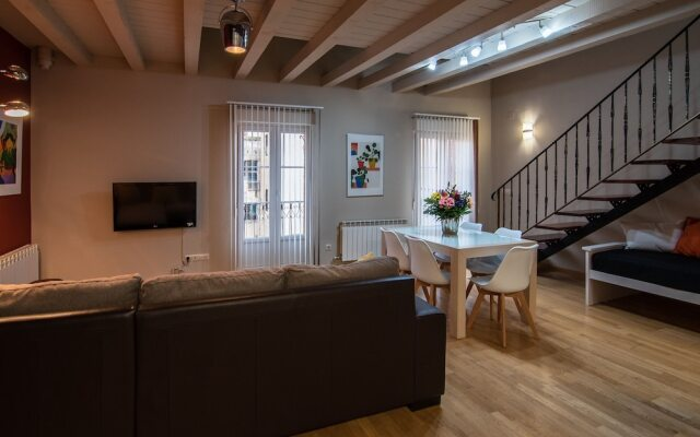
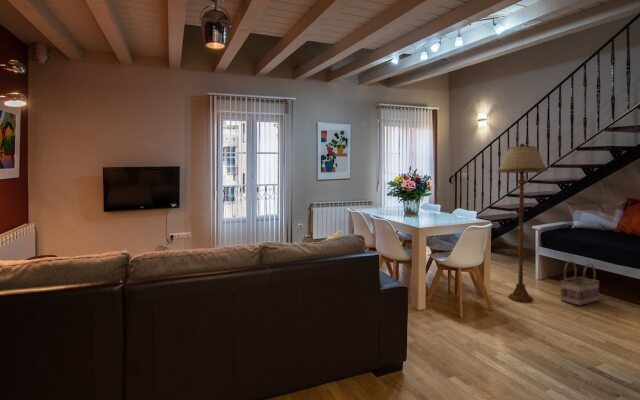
+ floor lamp (521, 221)
+ basket (579, 281)
